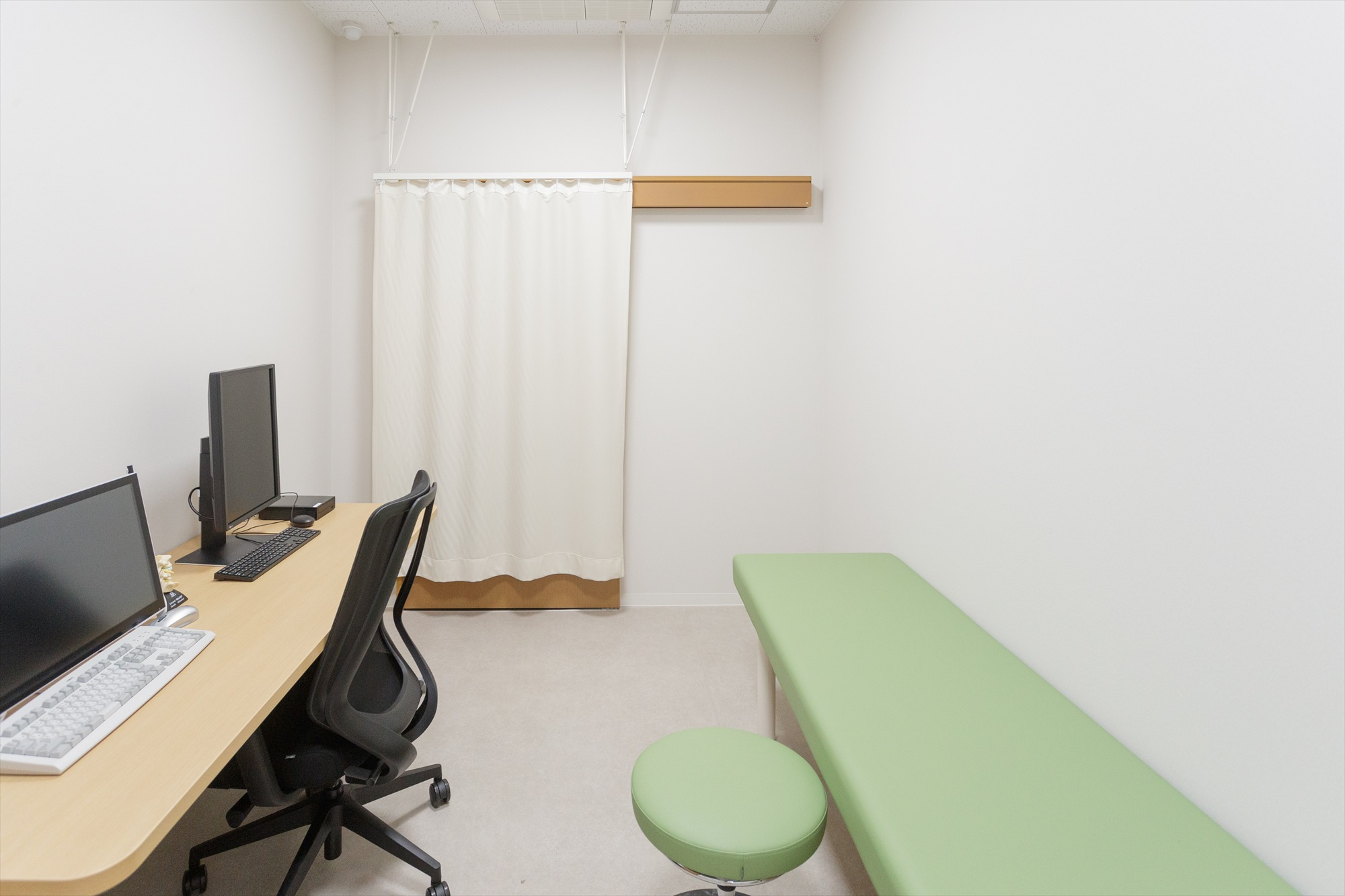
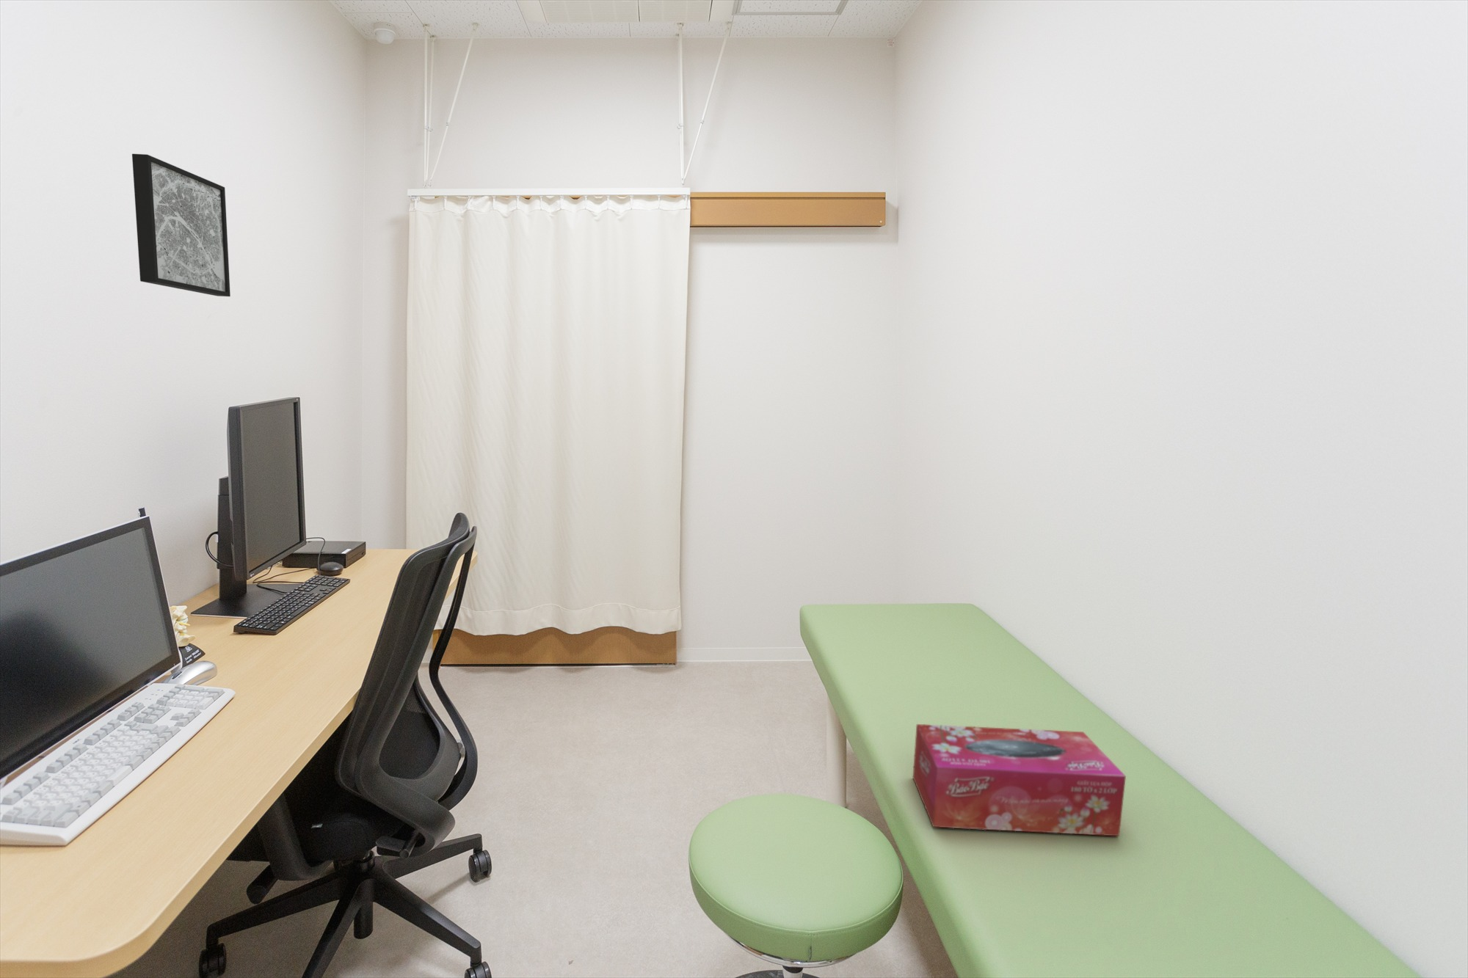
+ wall art (184, 231)
+ tissue box (1012, 776)
